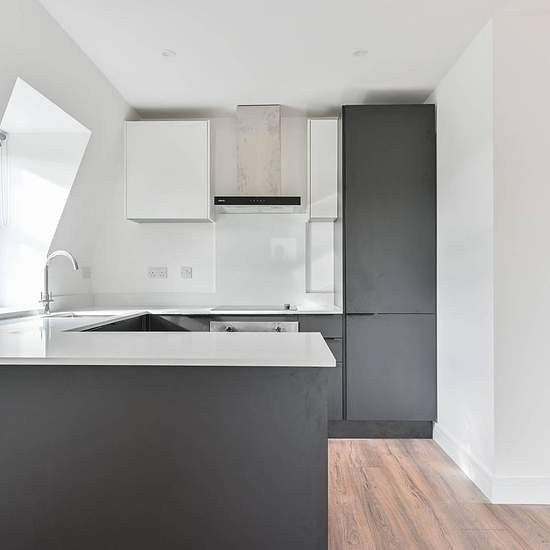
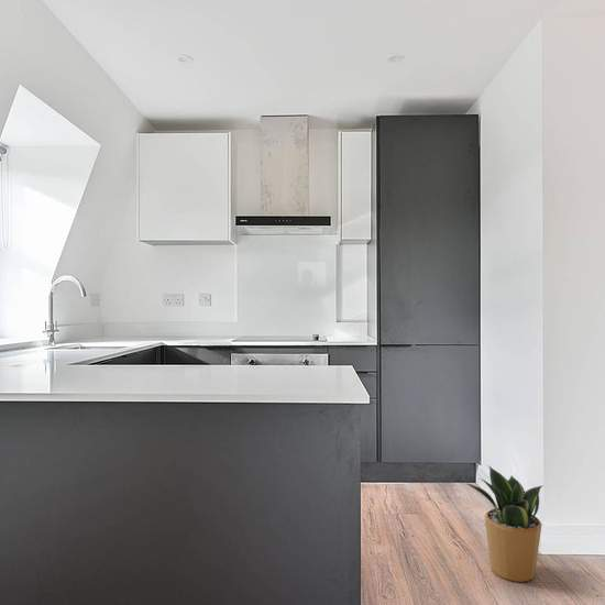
+ potted plant (507, 526)
